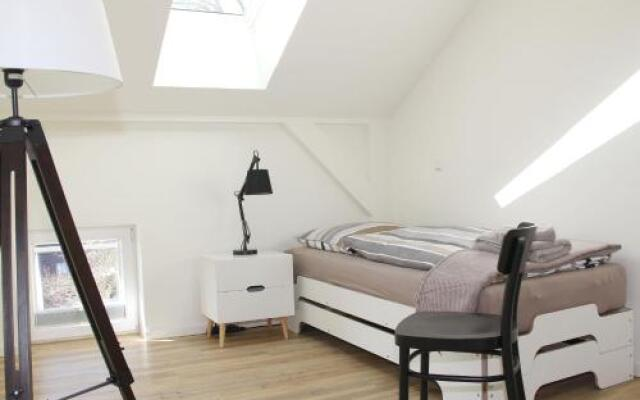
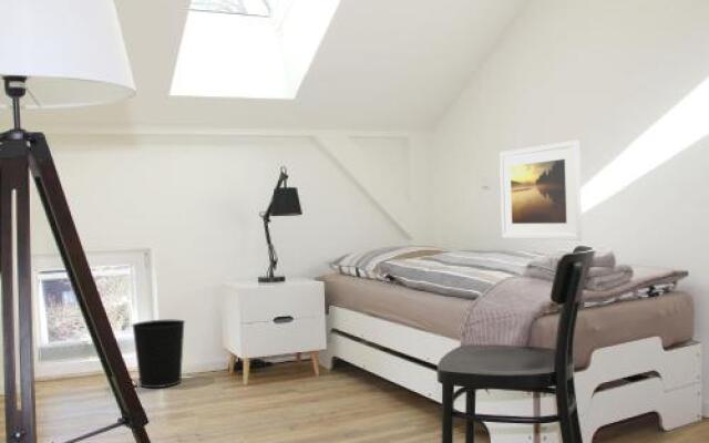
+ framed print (537, 193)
+ wastebasket (160, 352)
